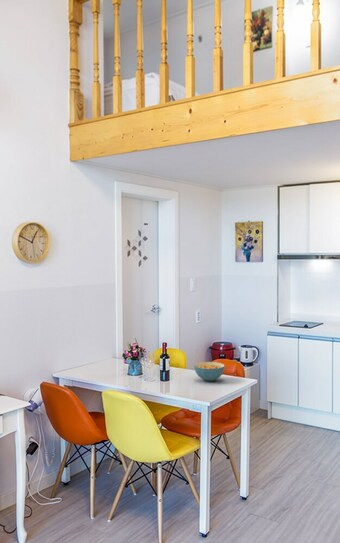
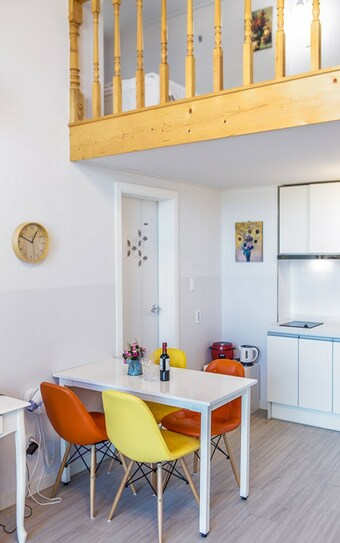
- cereal bowl (209, 372)
